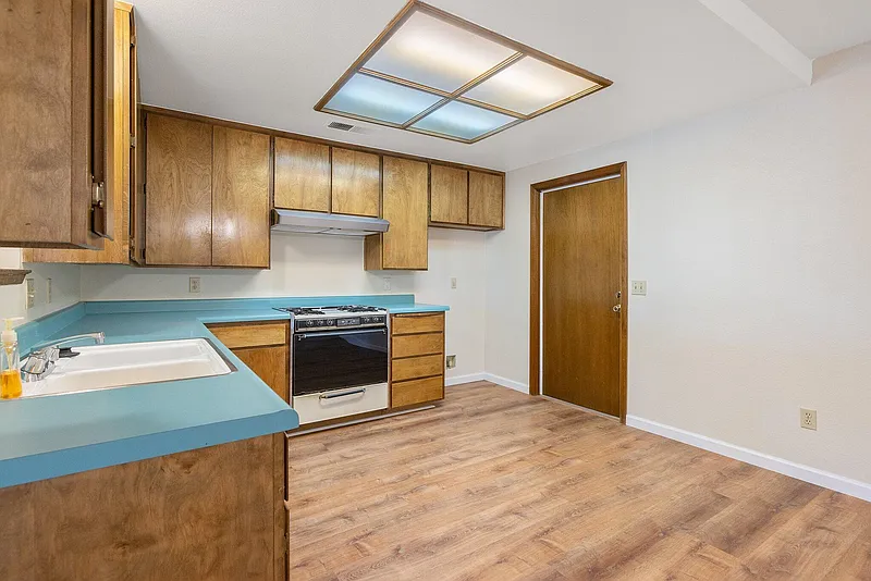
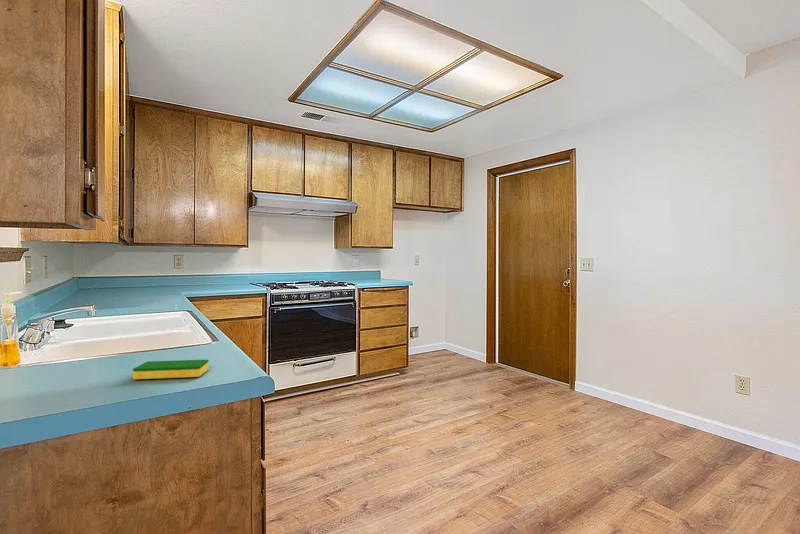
+ dish sponge (172, 369)
